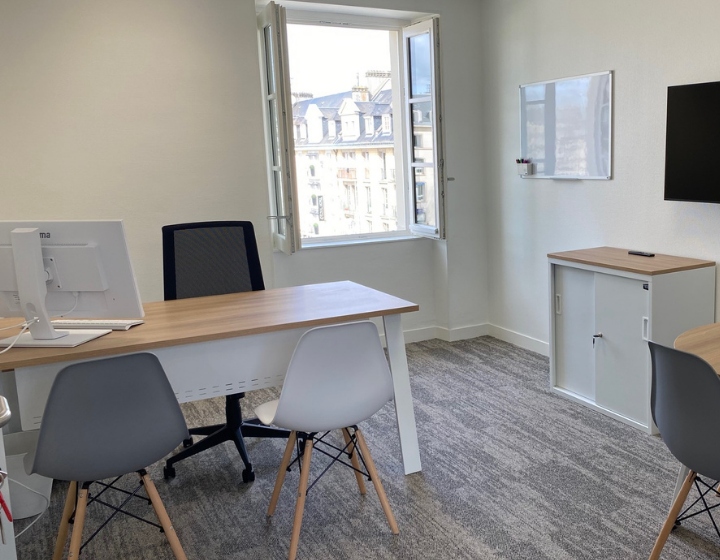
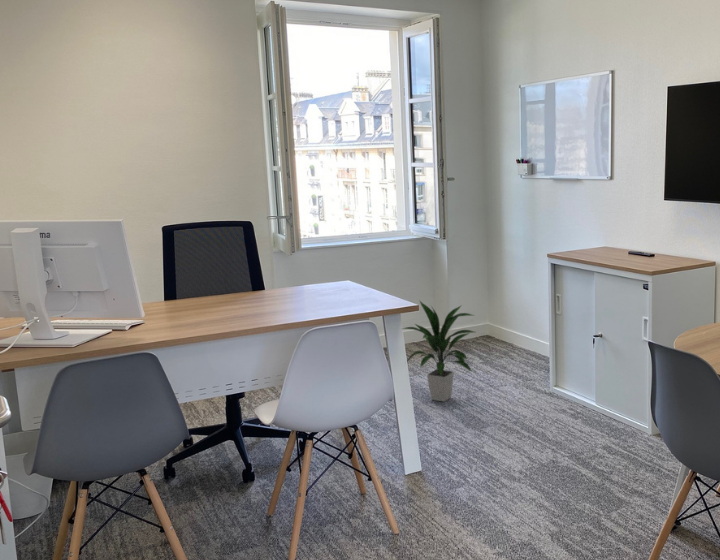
+ indoor plant (442, 350)
